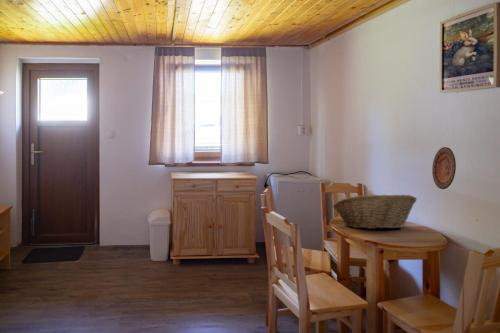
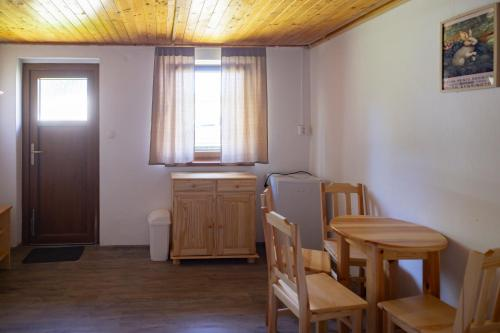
- fruit basket (374, 209)
- decorative plate (444, 168)
